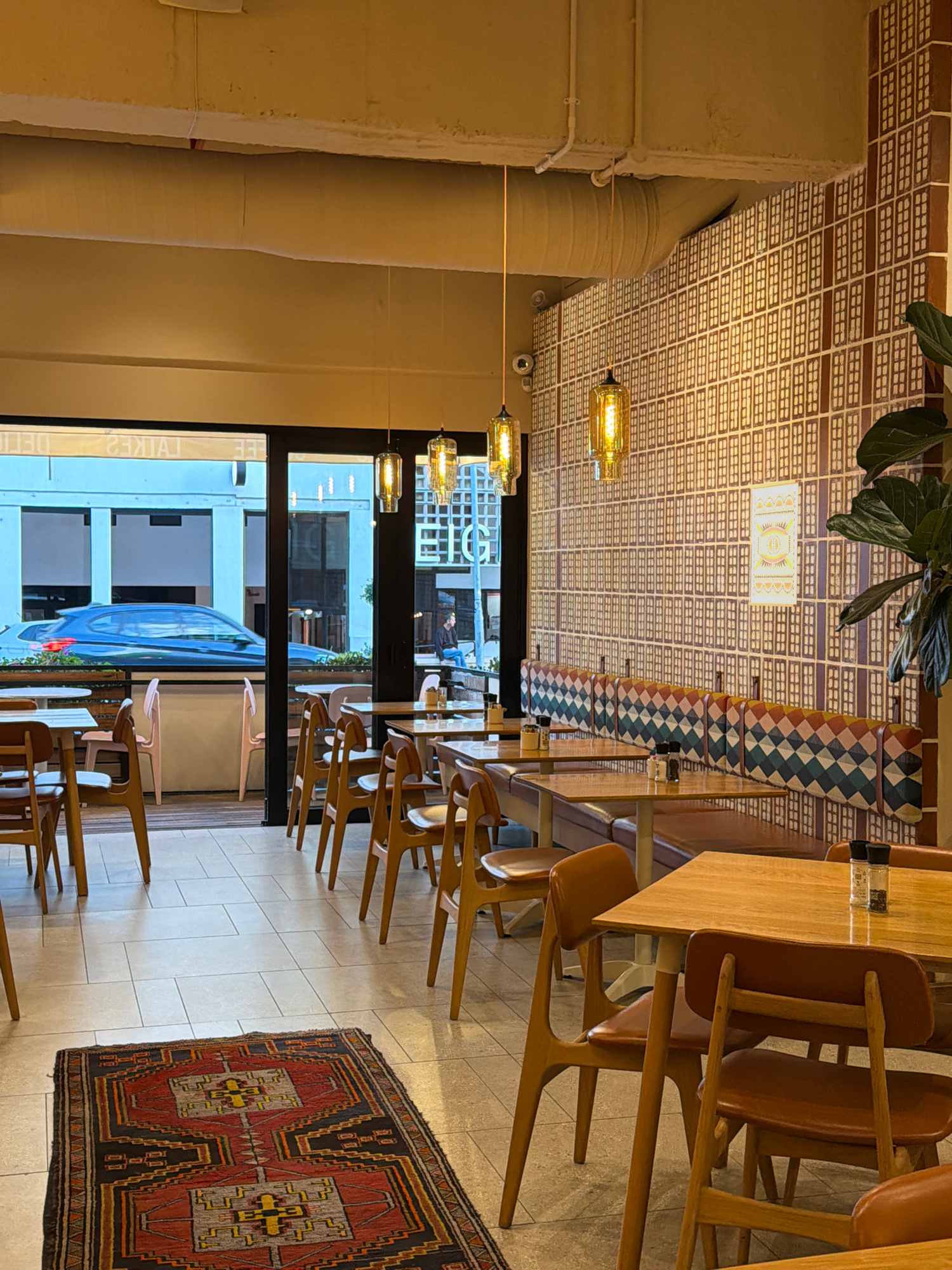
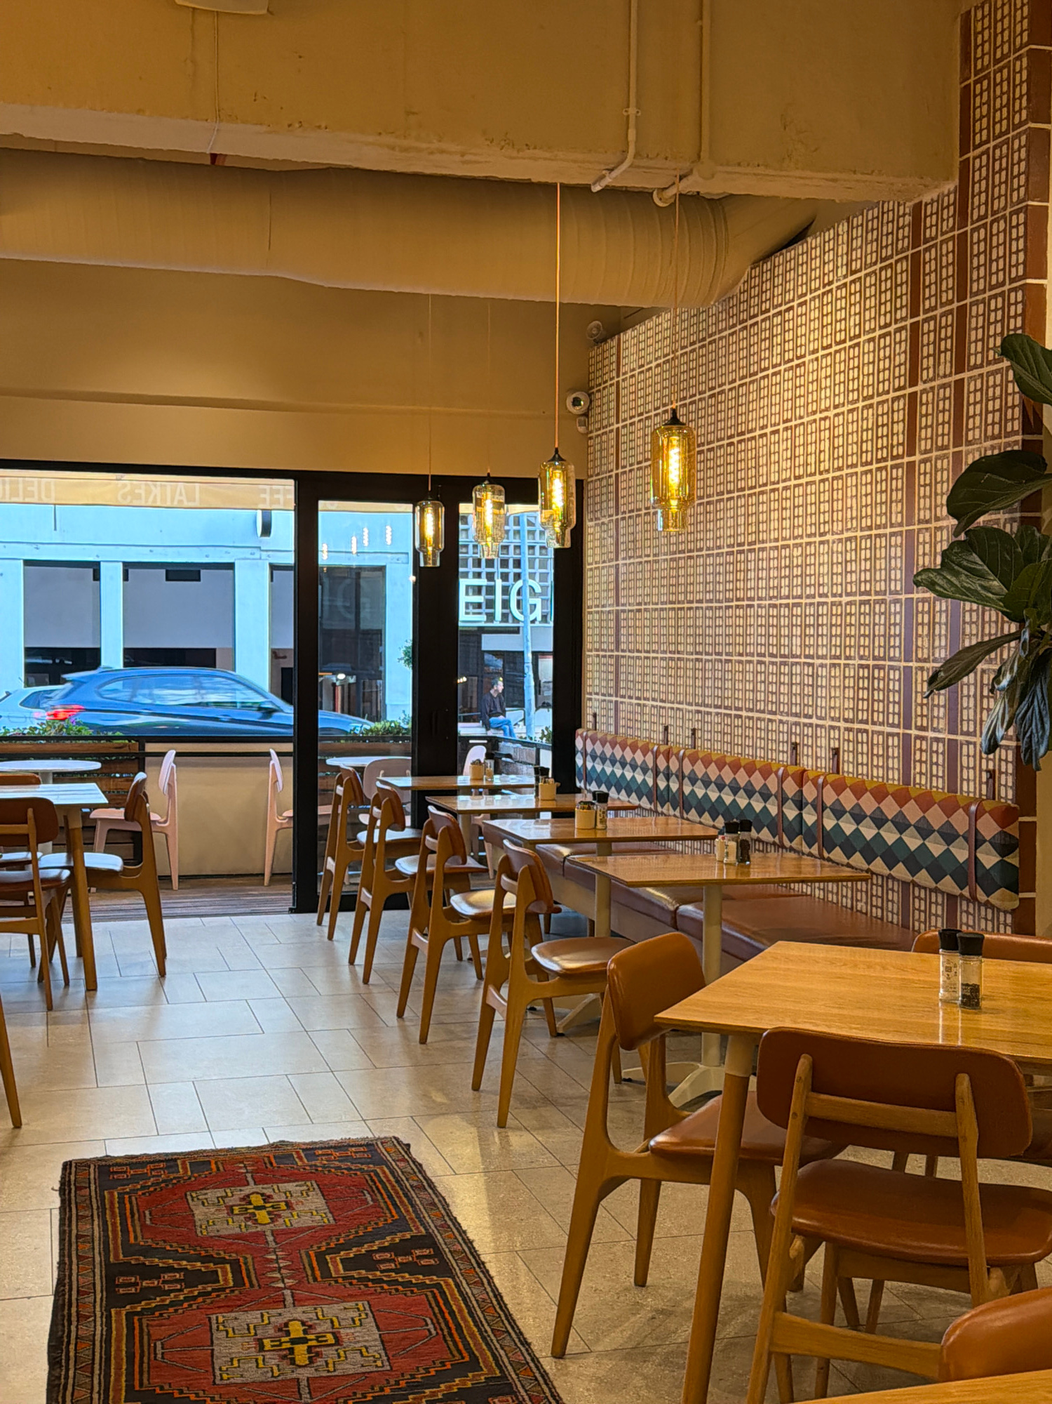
- wall art (774, 544)
